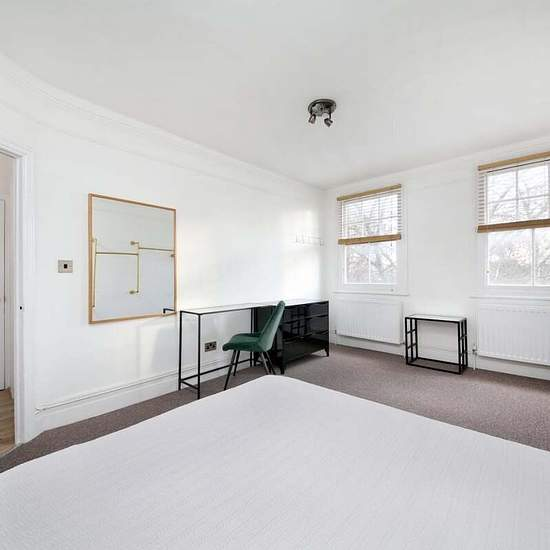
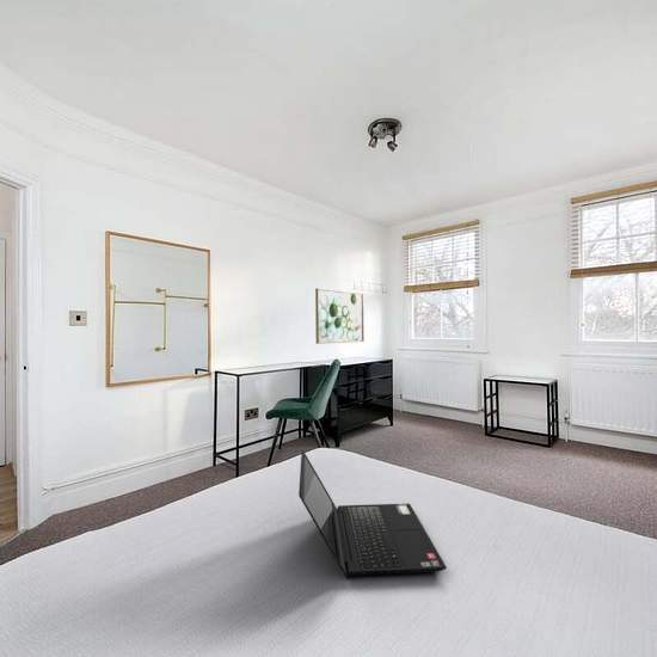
+ wall art (342, 317)
+ laptop computer (363, 505)
